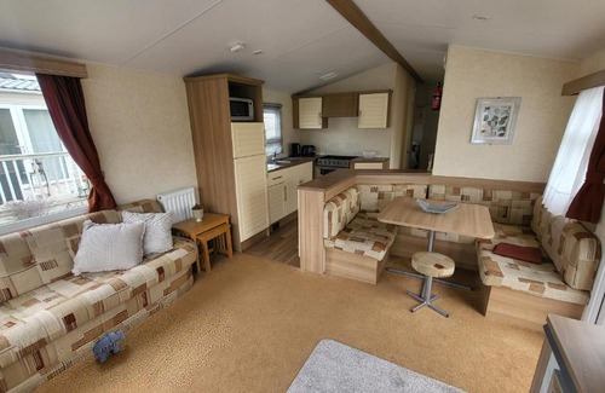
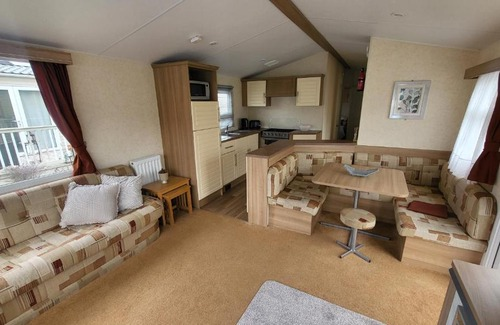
- plush toy (108, 343)
